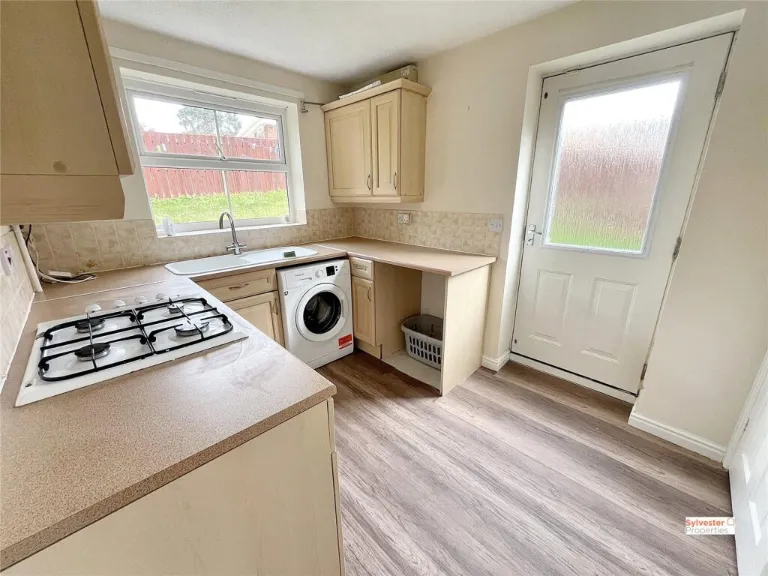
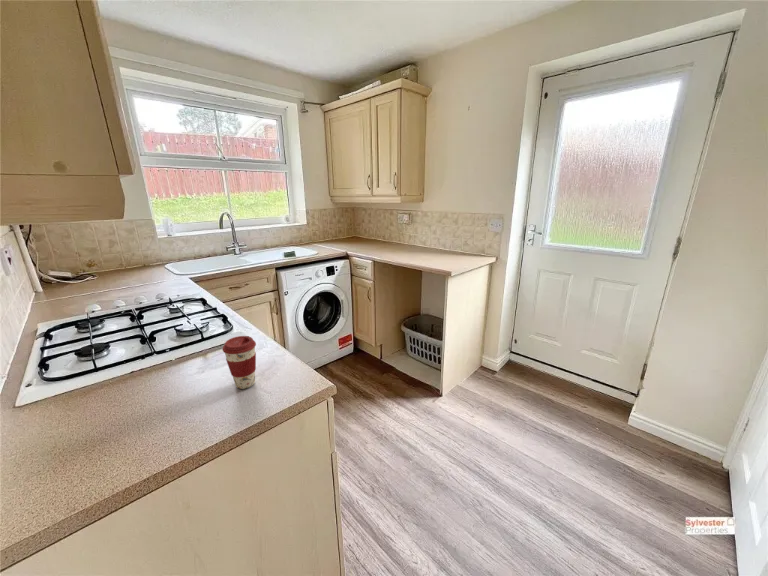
+ coffee cup (242, 362)
